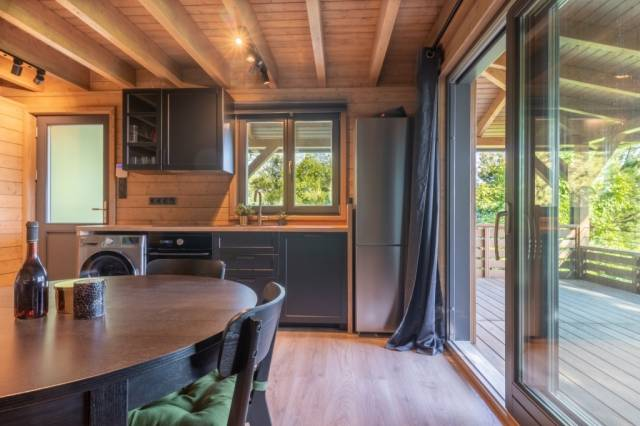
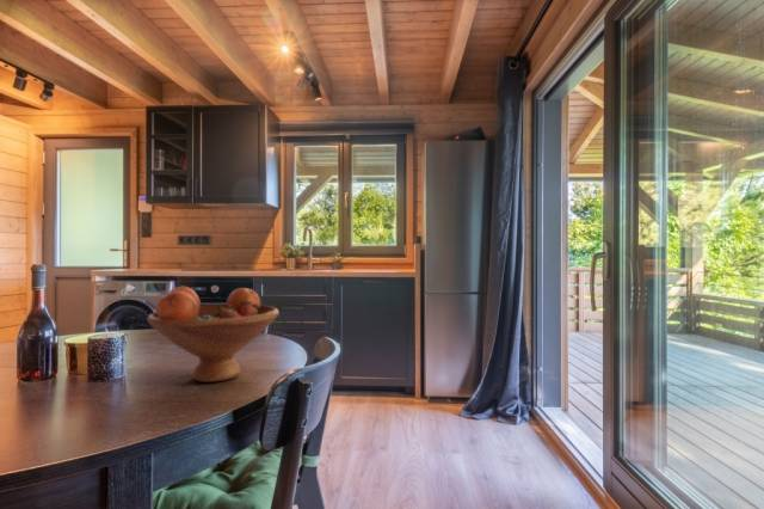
+ fruit bowl (216, 331)
